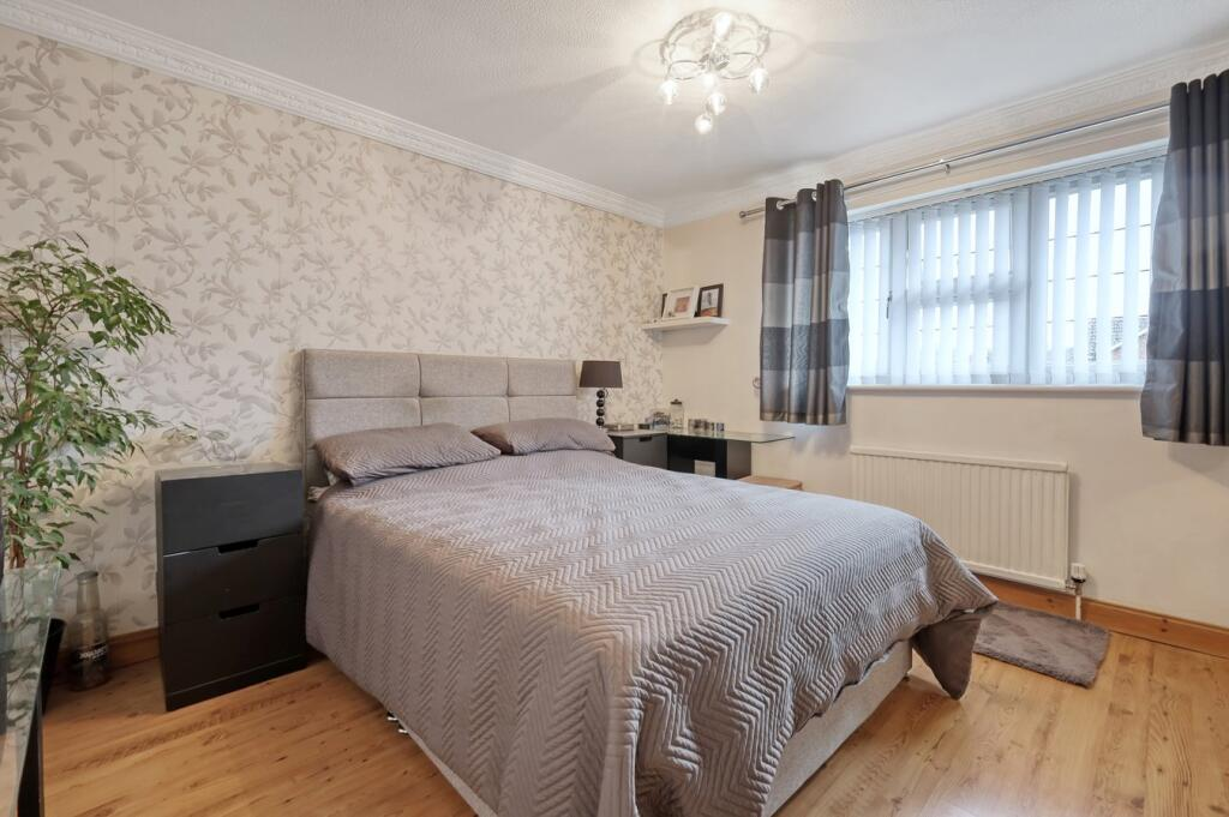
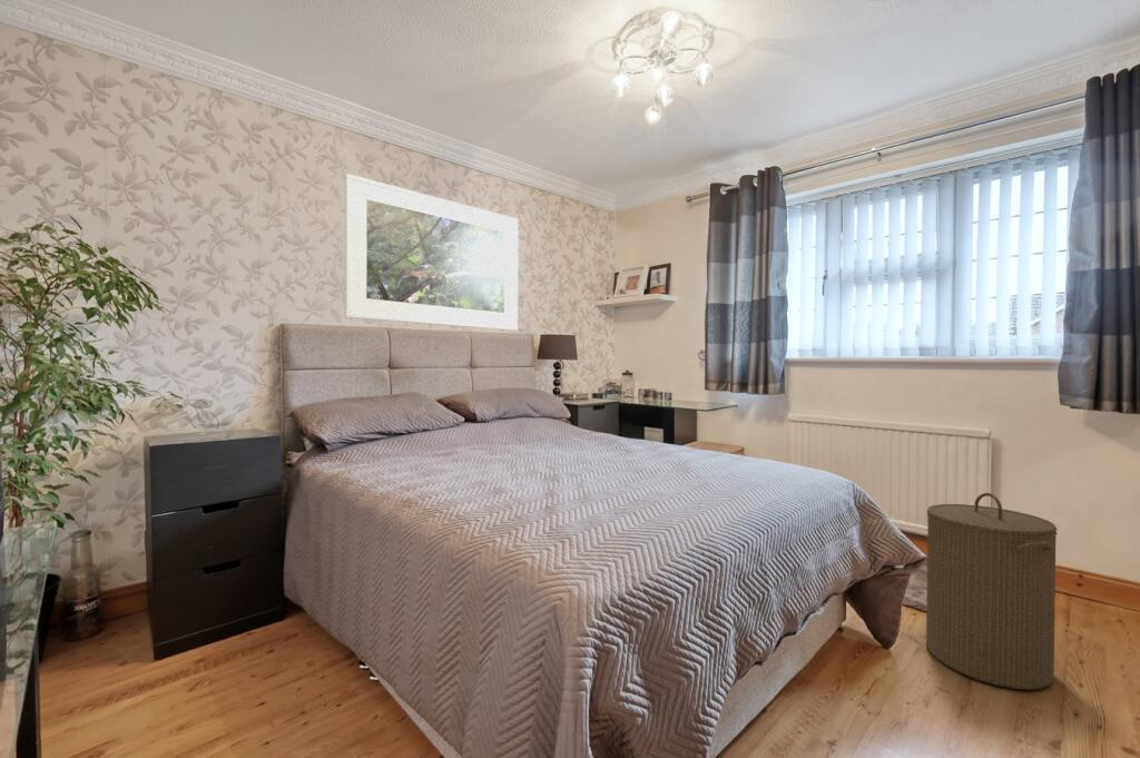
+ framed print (442, 262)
+ laundry hamper (986, 577)
